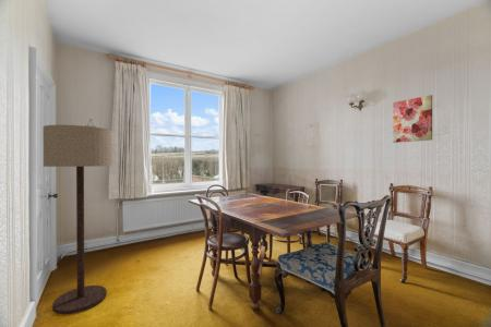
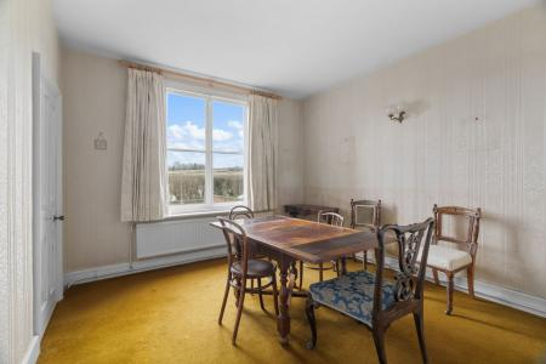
- floor lamp (80, 215)
- wall art (411, 120)
